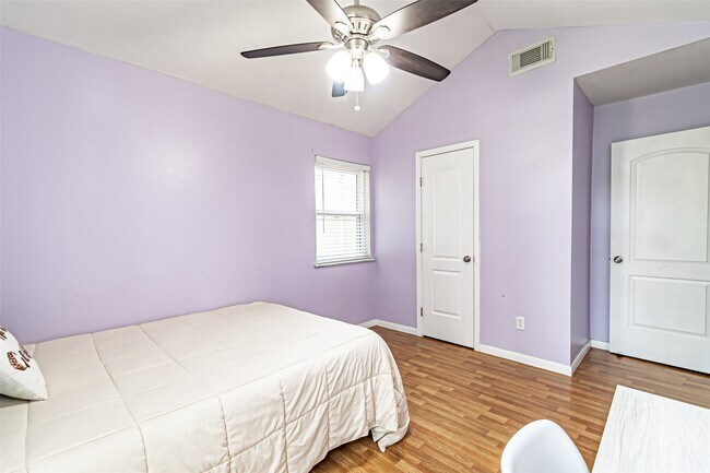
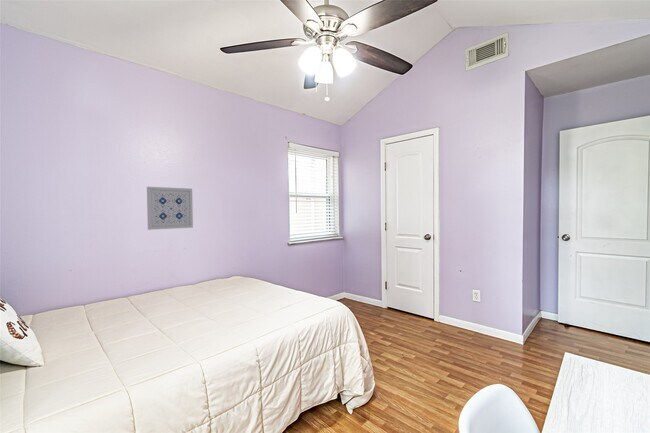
+ wall art (170, 208)
